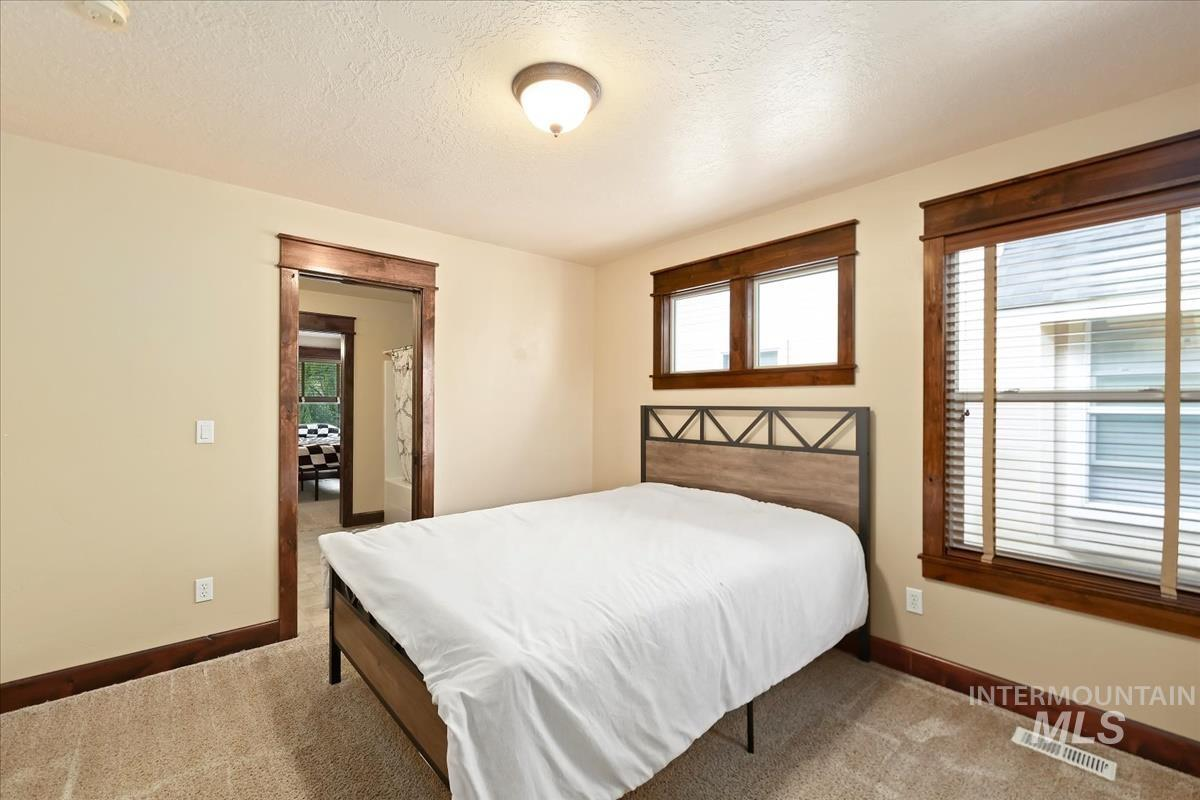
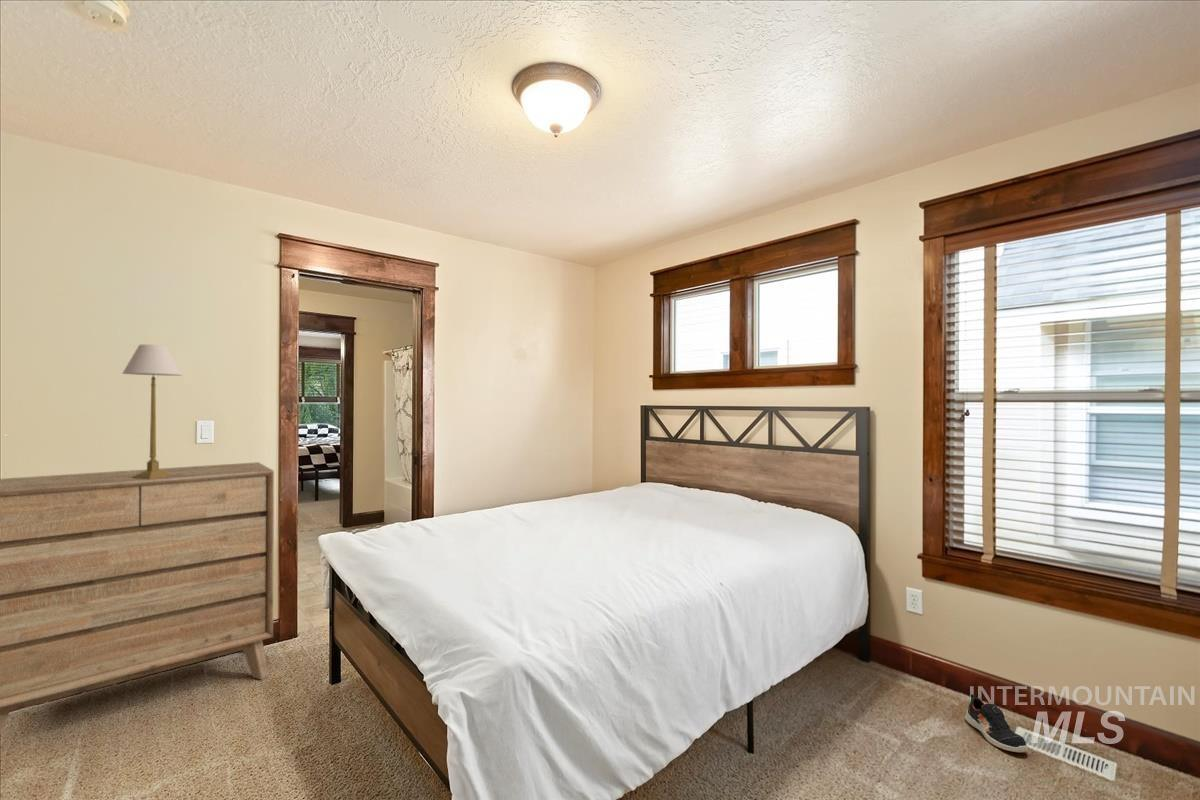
+ dresser (139, 584)
+ shoe (994, 721)
+ table lamp (153, 410)
